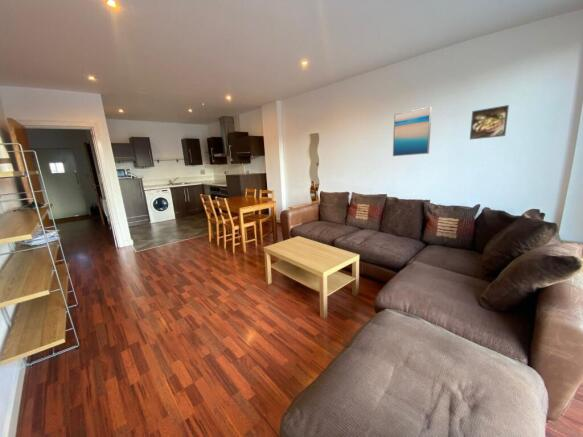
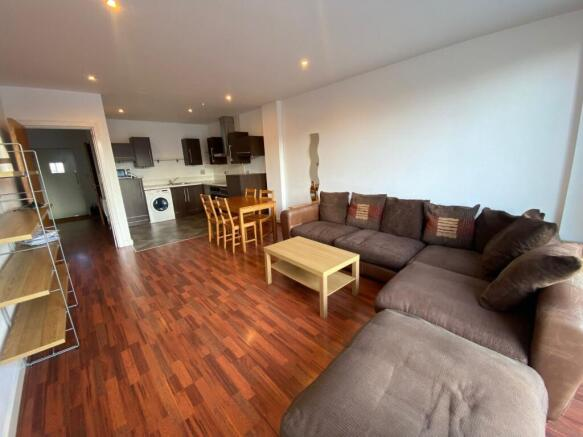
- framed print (488, 123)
- wall art (411, 133)
